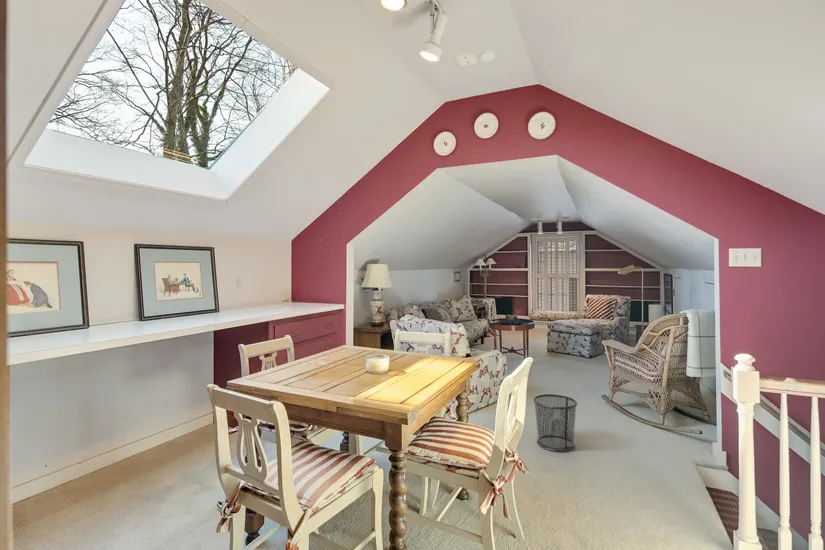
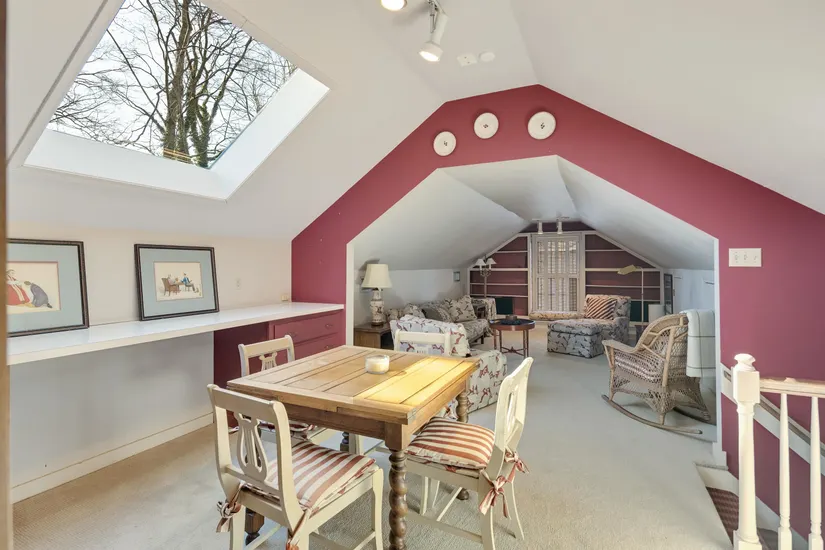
- waste bin (554, 422)
